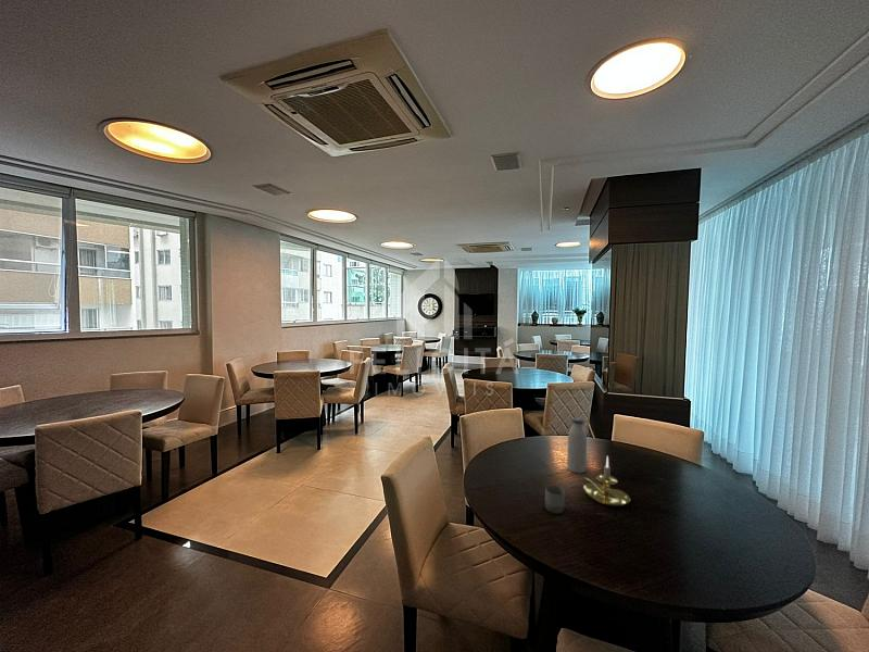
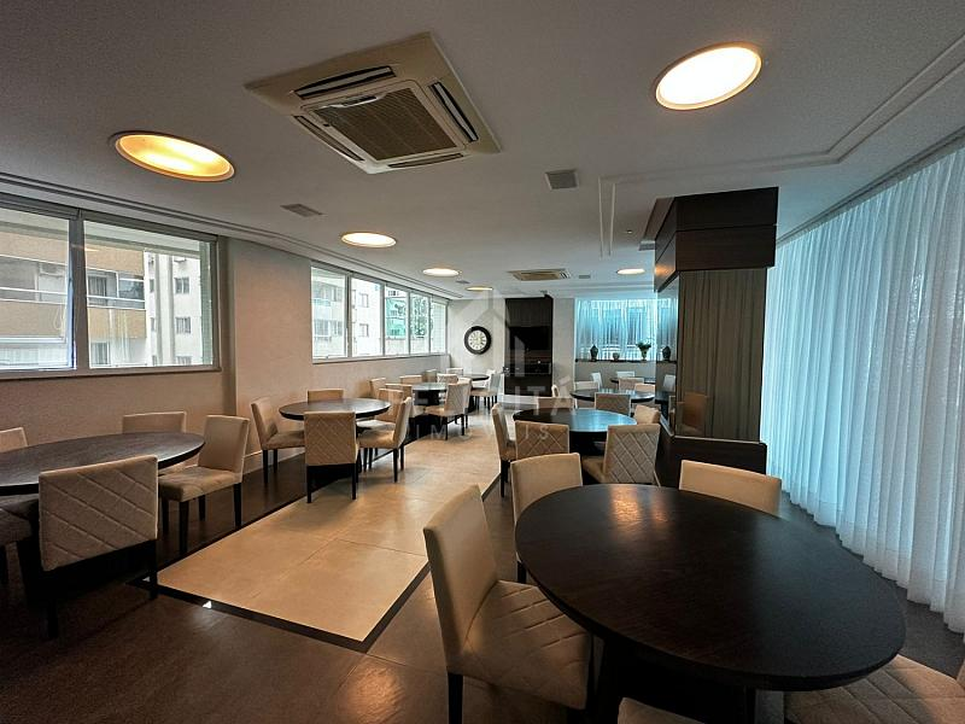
- water bottle (577, 443)
- candle holder (603, 475)
- cup (555, 497)
